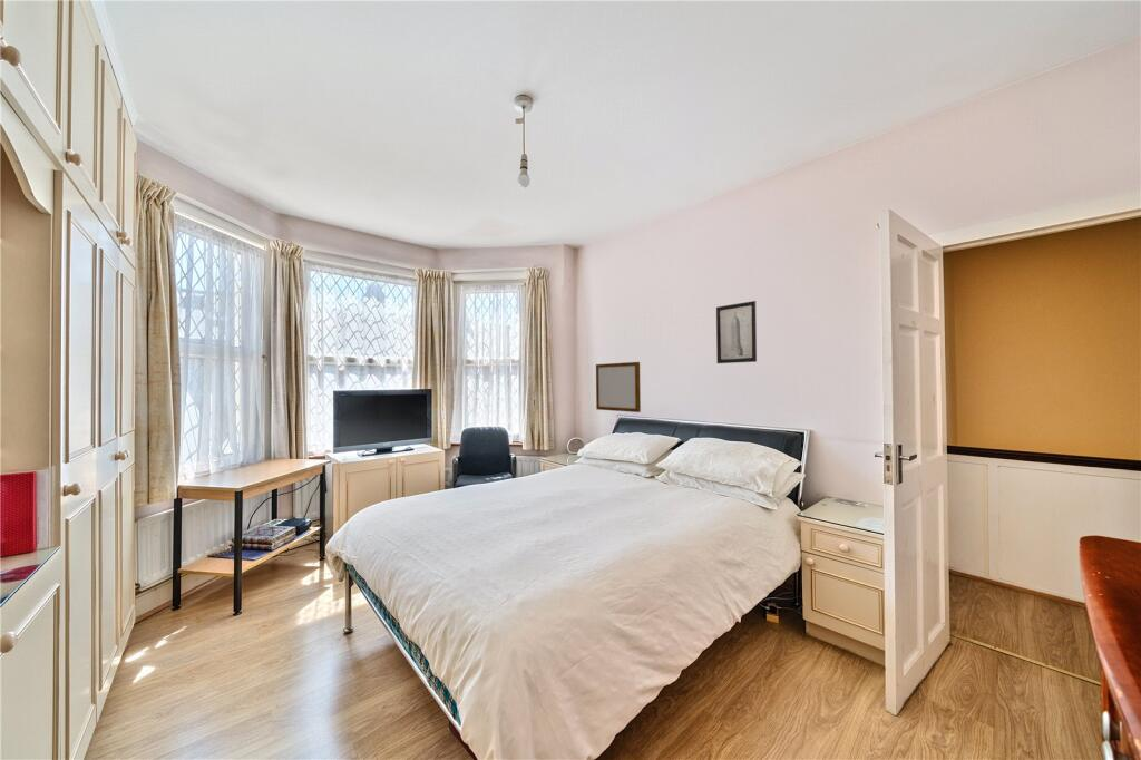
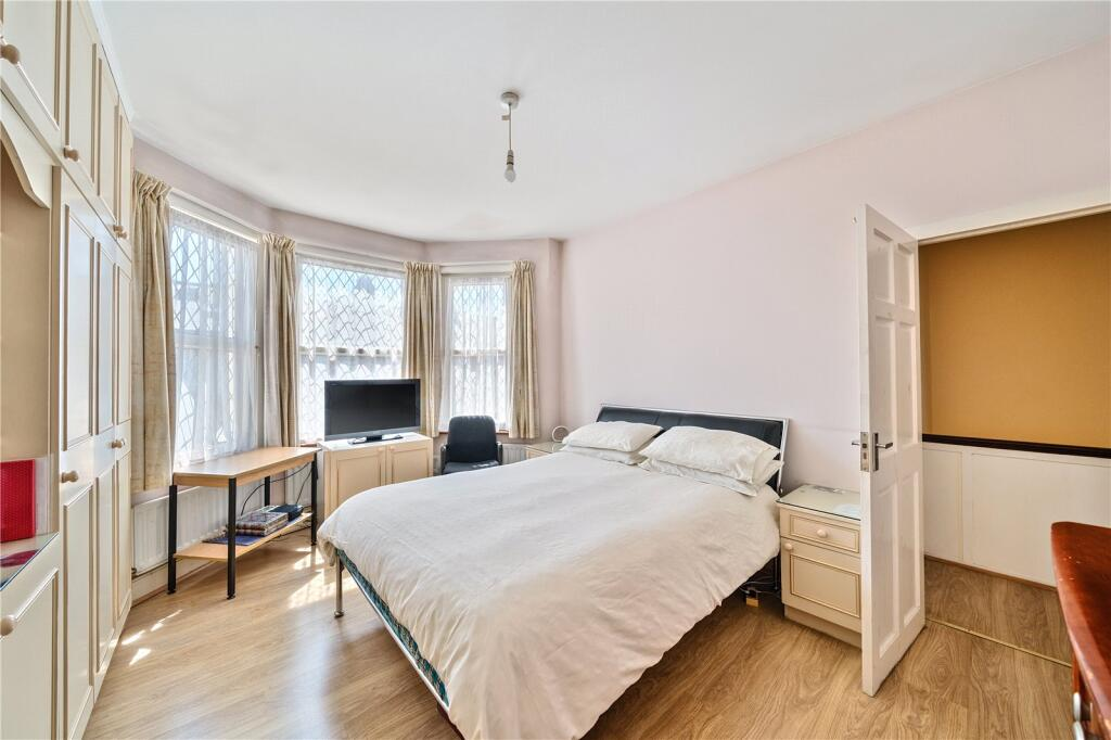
- writing board (616, 387)
- wall art (735, 333)
